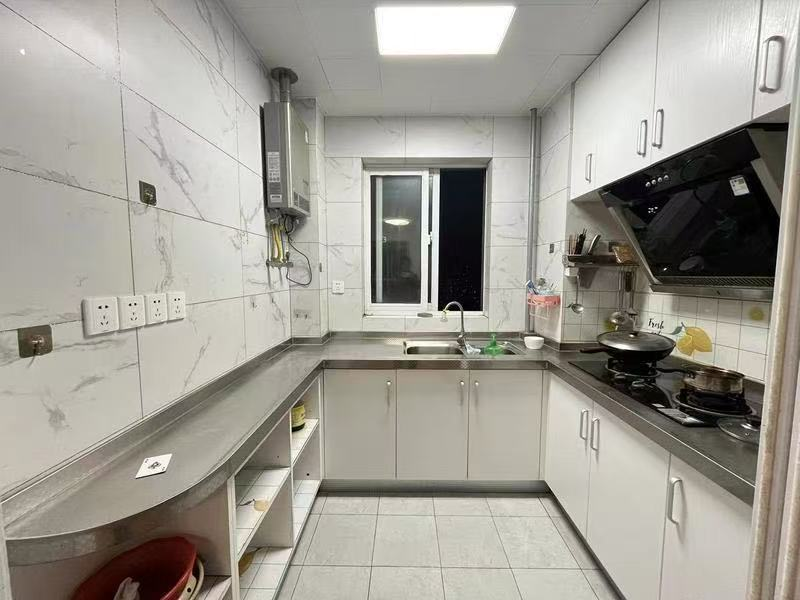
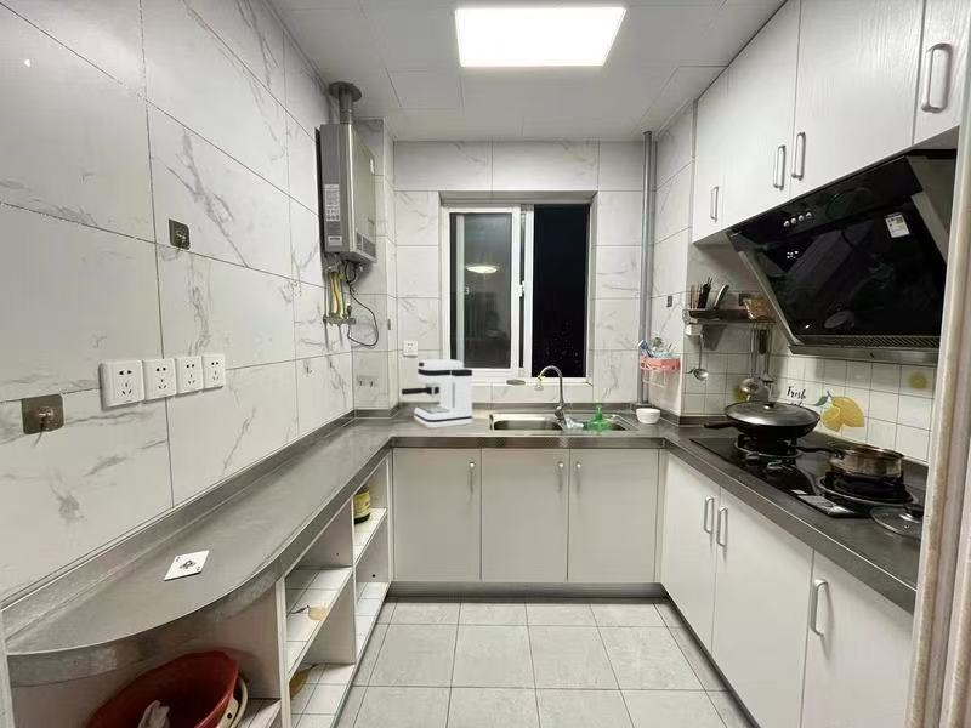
+ coffee maker (441, 392)
